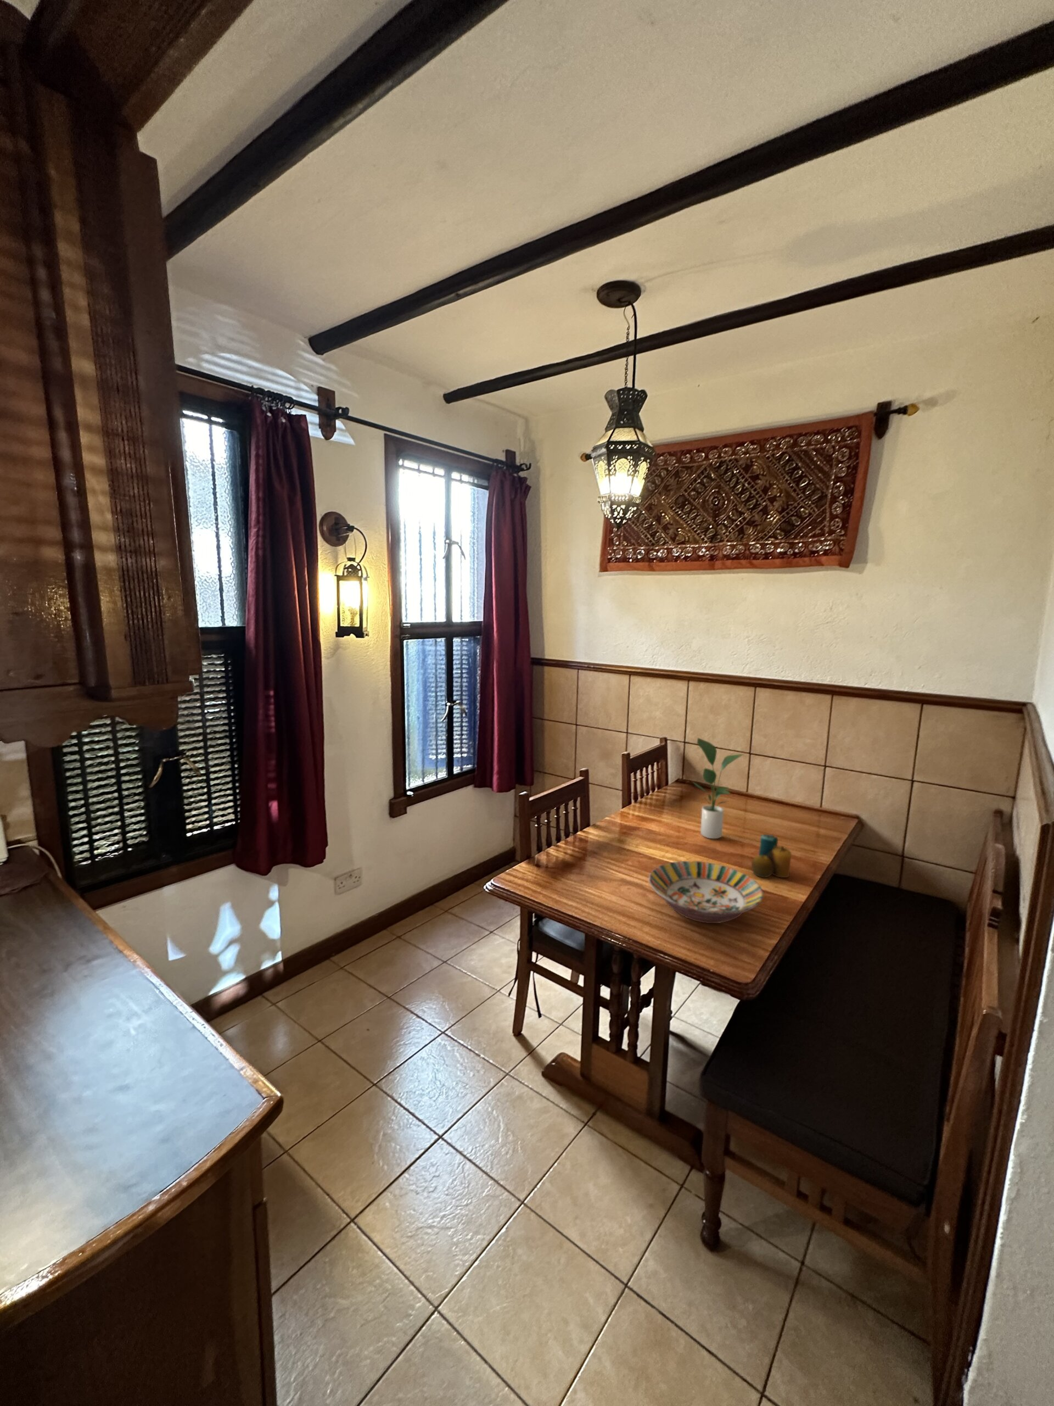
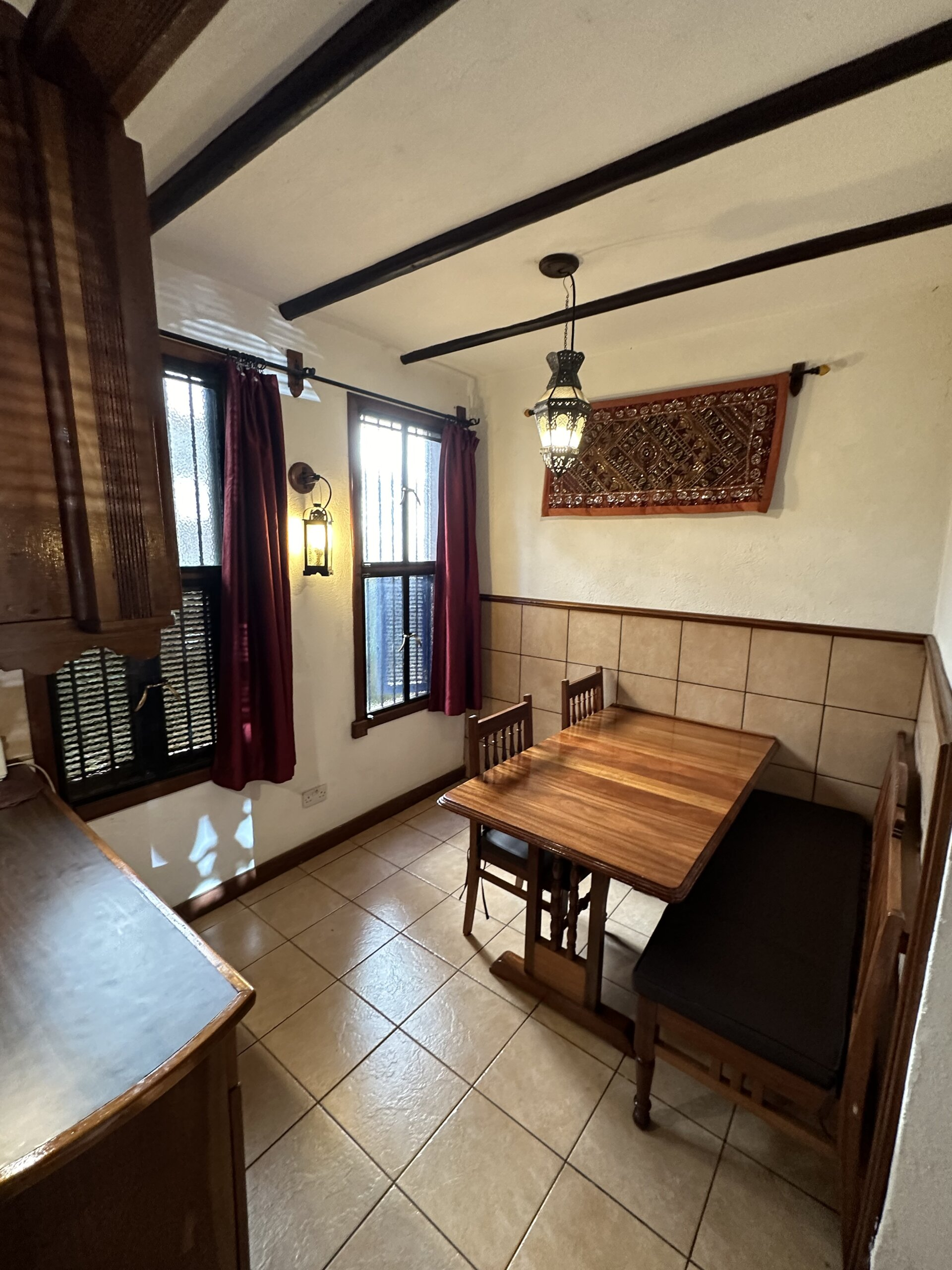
- potted plant (714, 789)
- serving bowl (704, 897)
- candle (772, 857)
